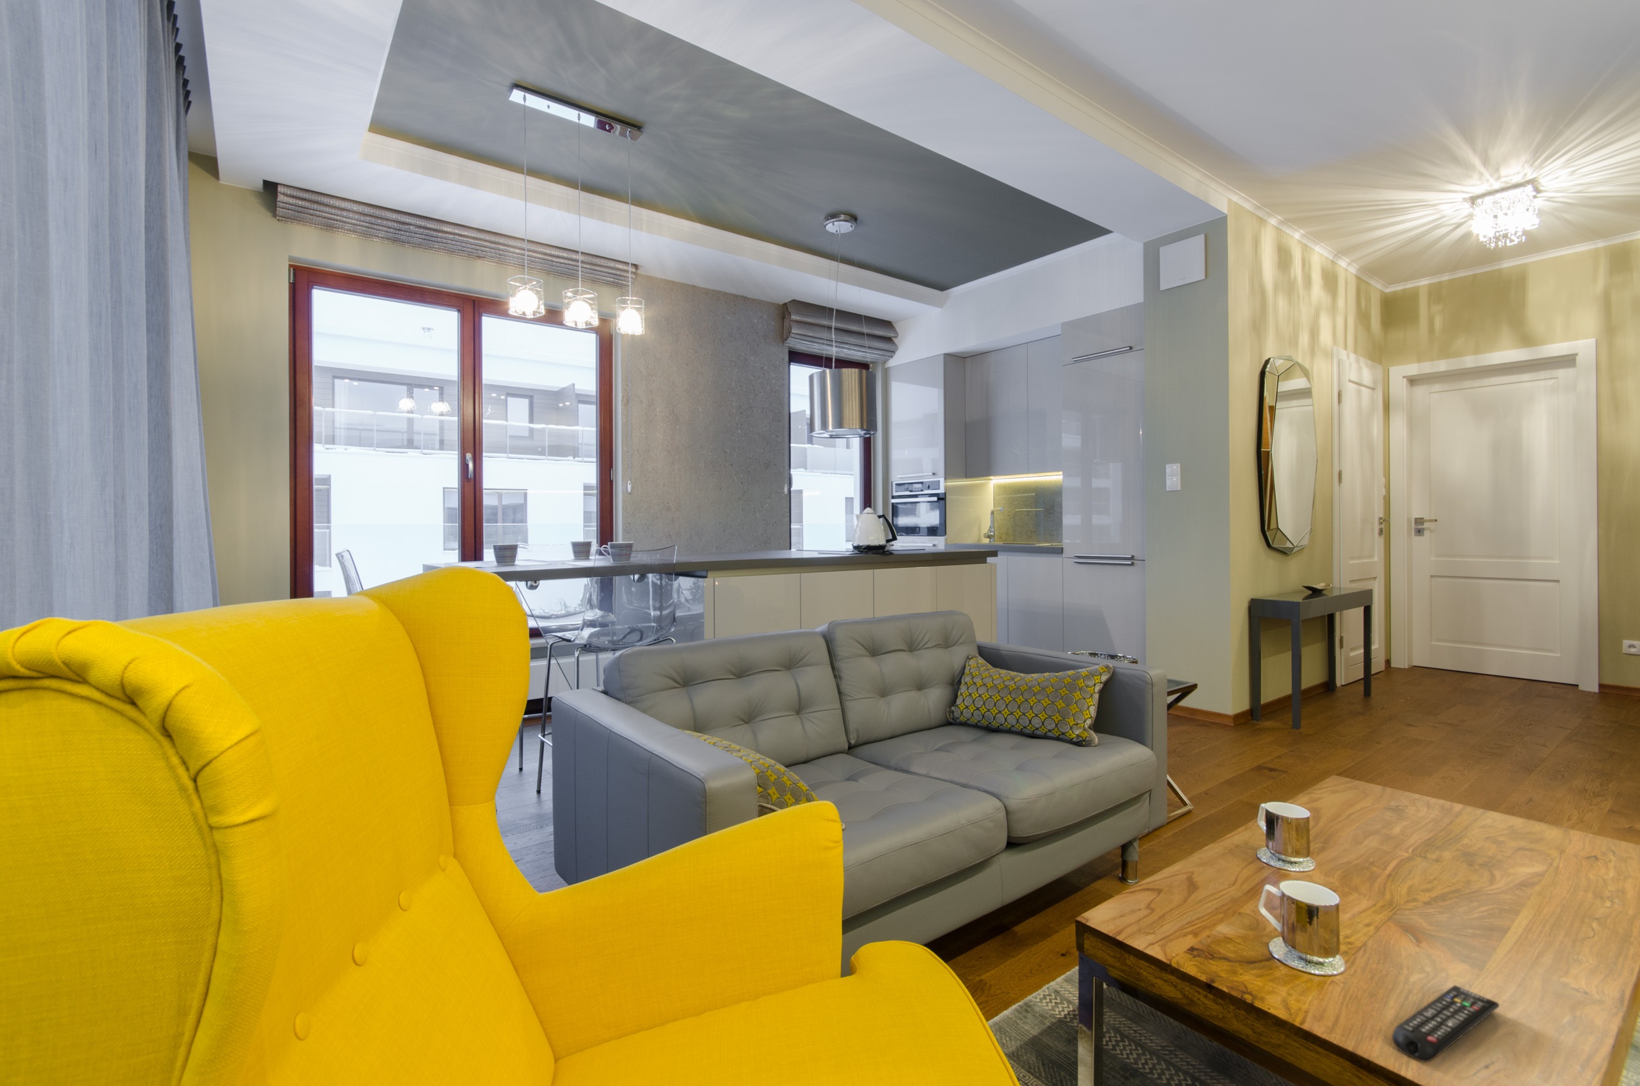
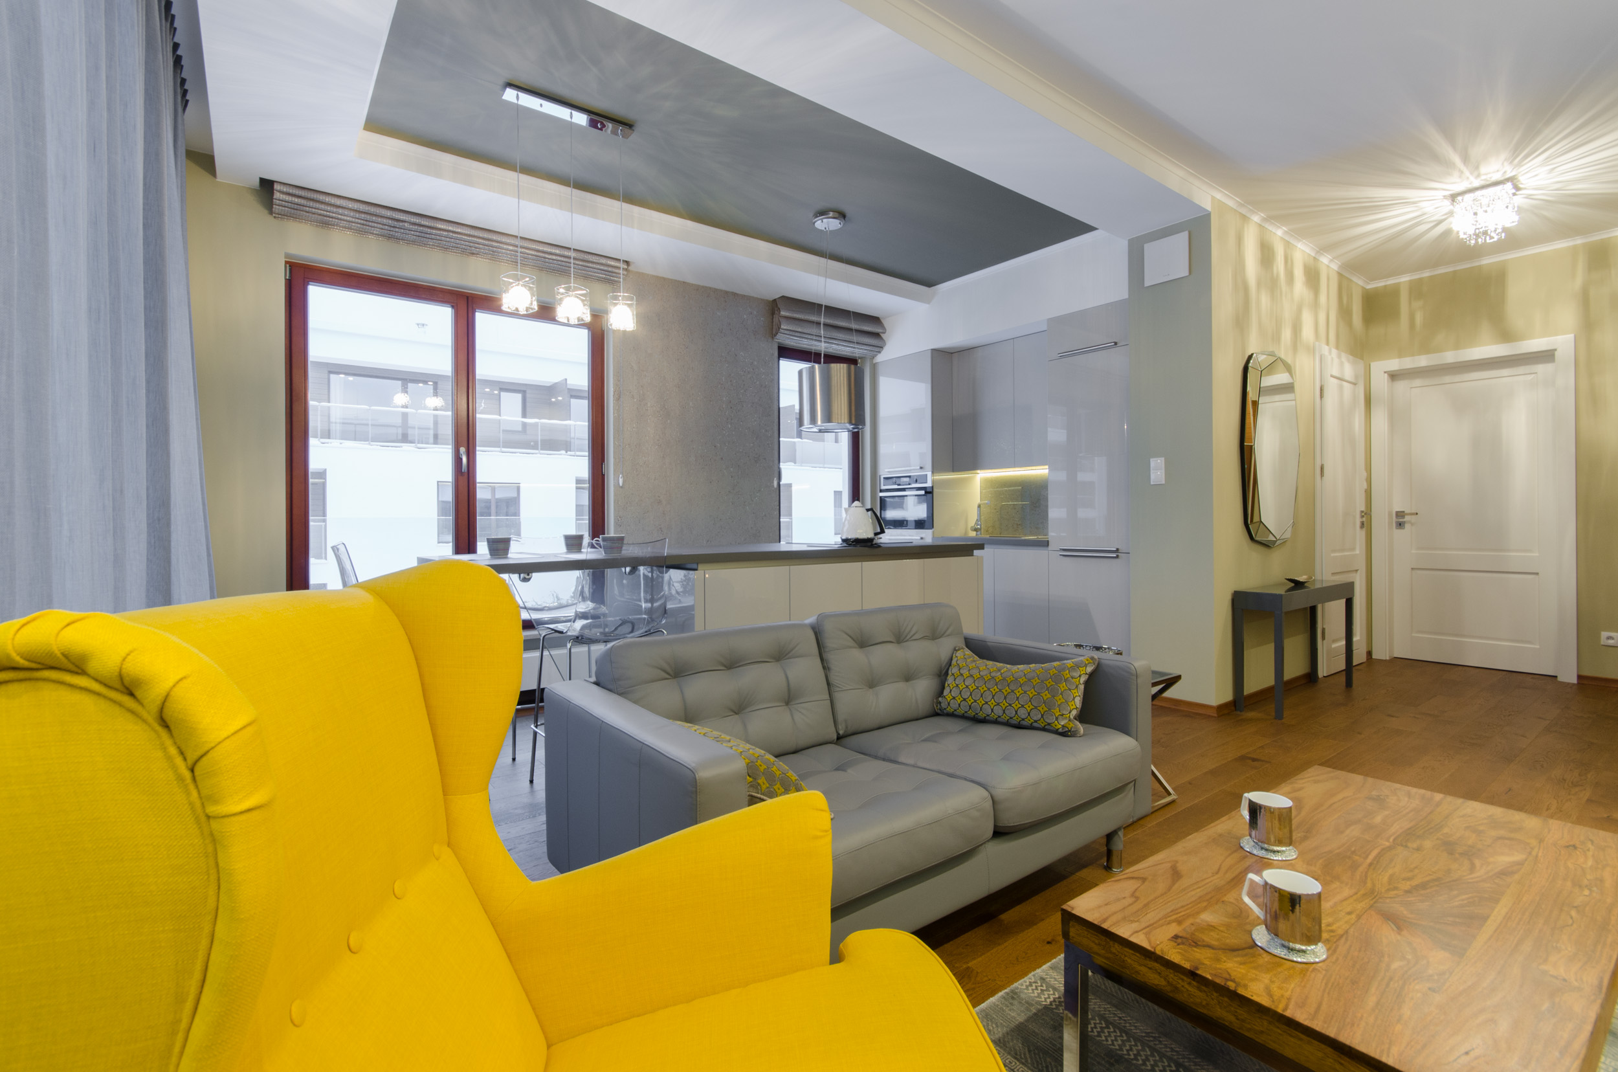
- remote control (1447, 1021)
